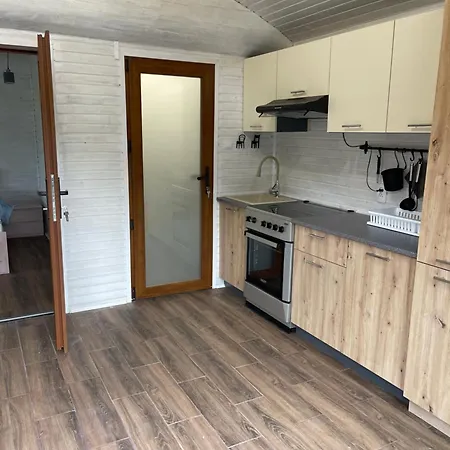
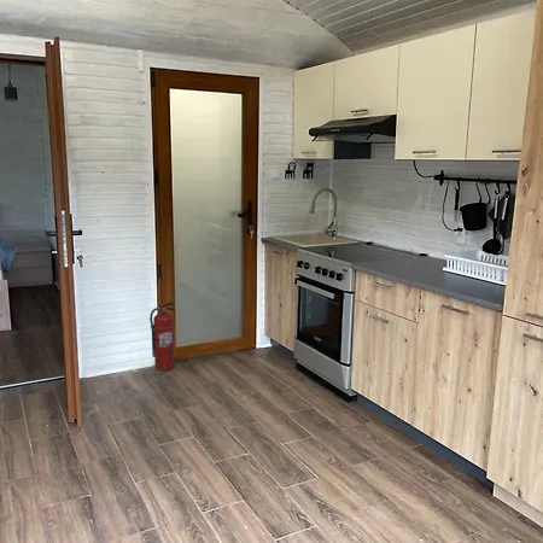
+ fire extinguisher (163, 335)
